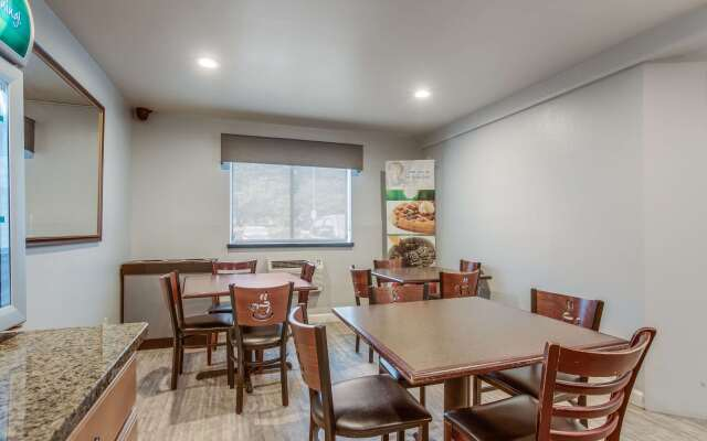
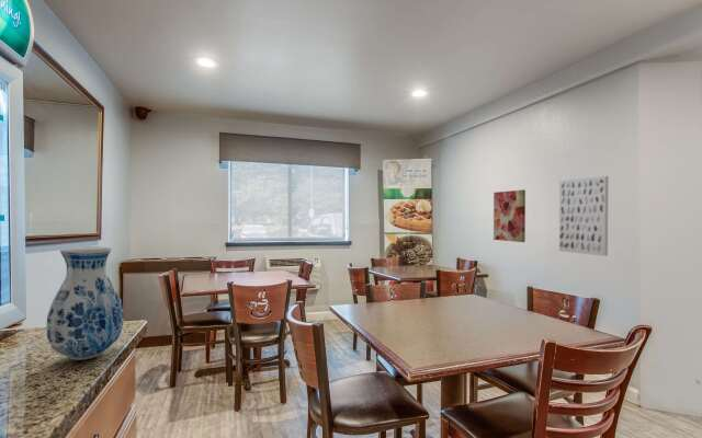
+ wall art (508, 216)
+ wall art (581, 216)
+ vase (87, 301)
